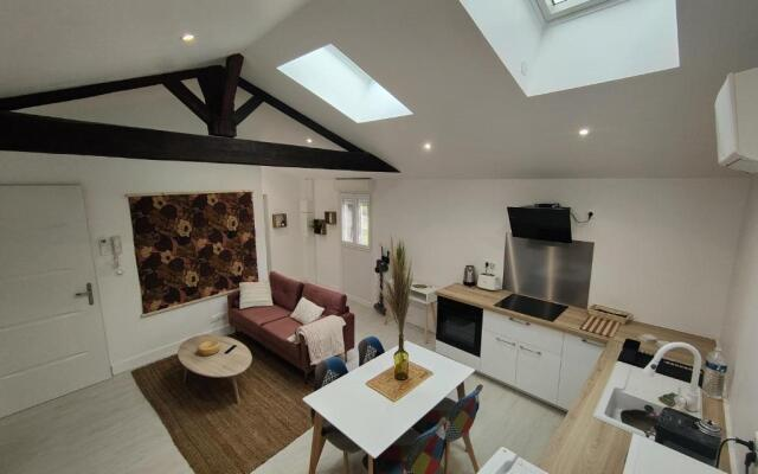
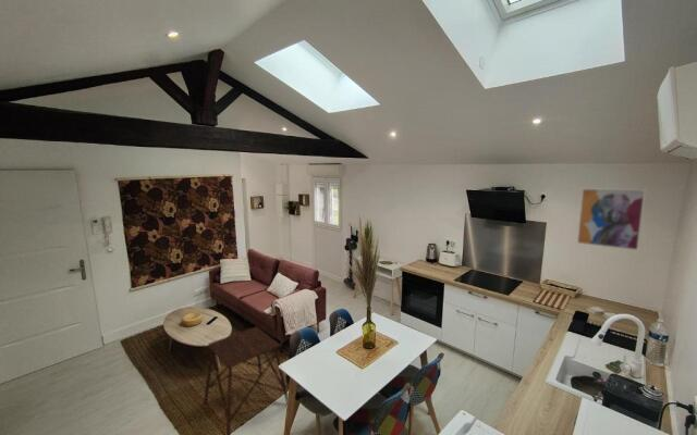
+ side table (243, 377)
+ wall art (609, 217)
